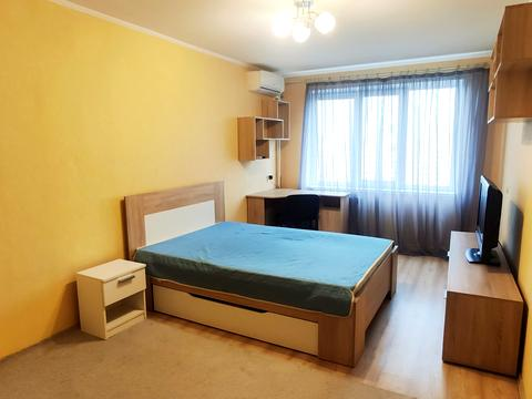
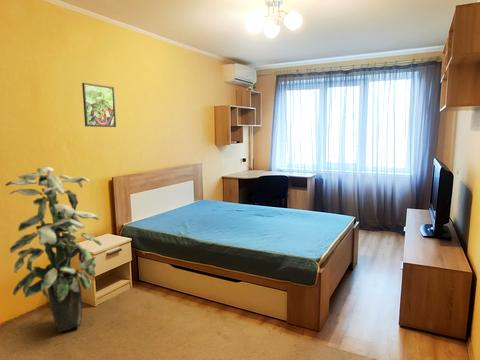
+ indoor plant (55, 247)
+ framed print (100, 106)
